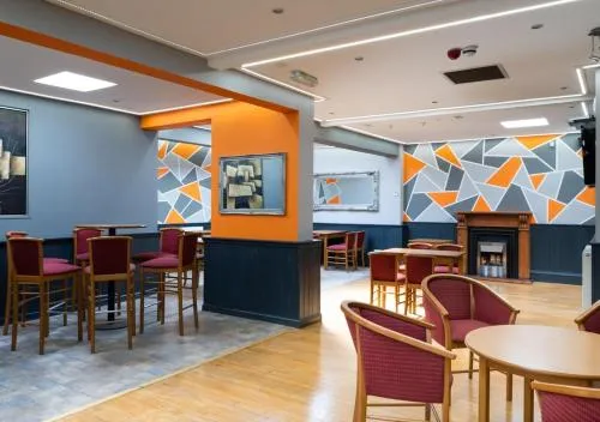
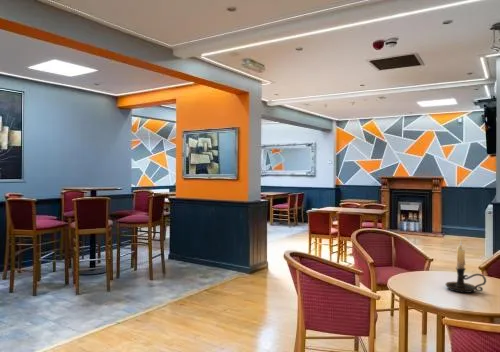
+ candle holder (464, 264)
